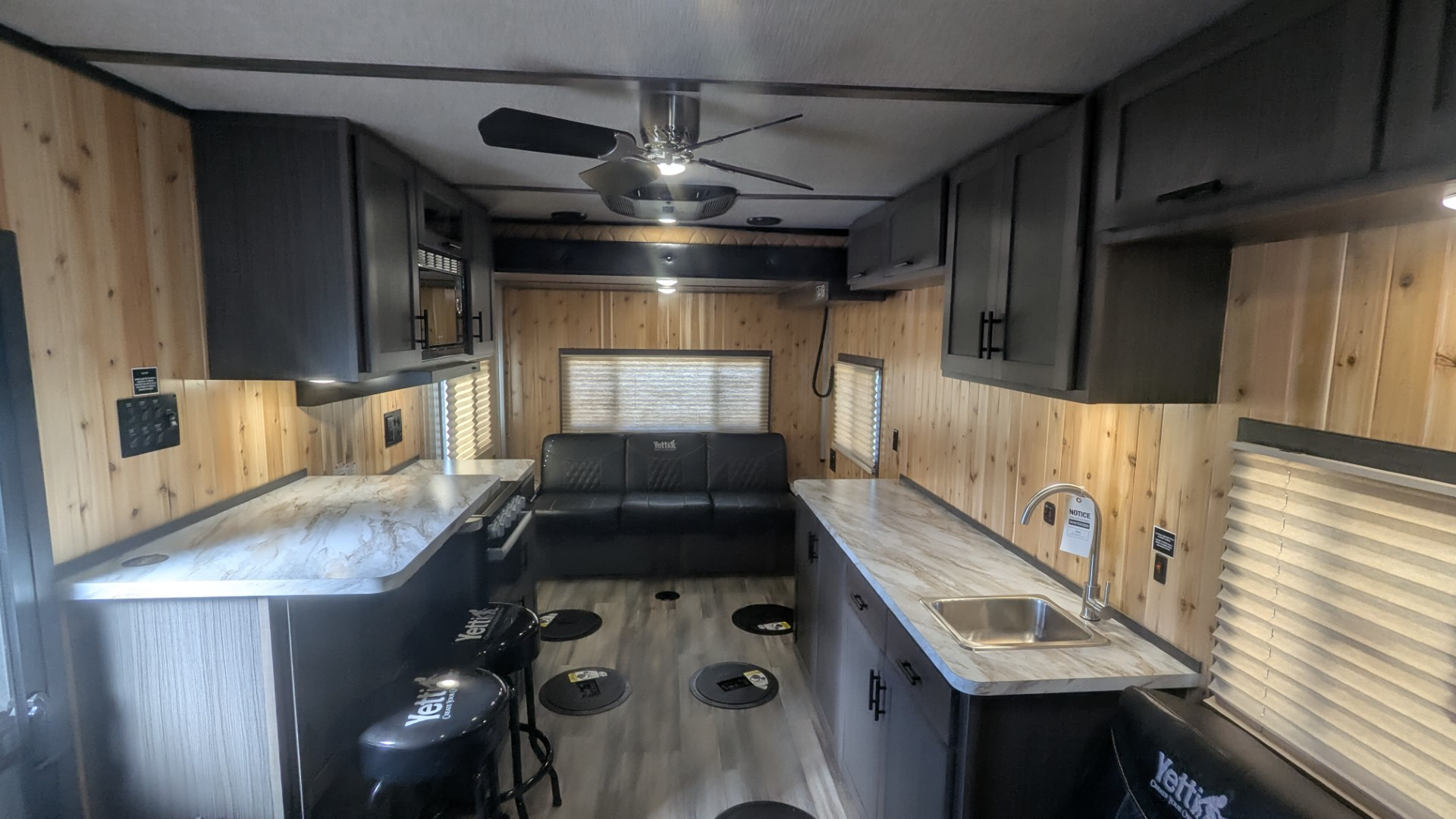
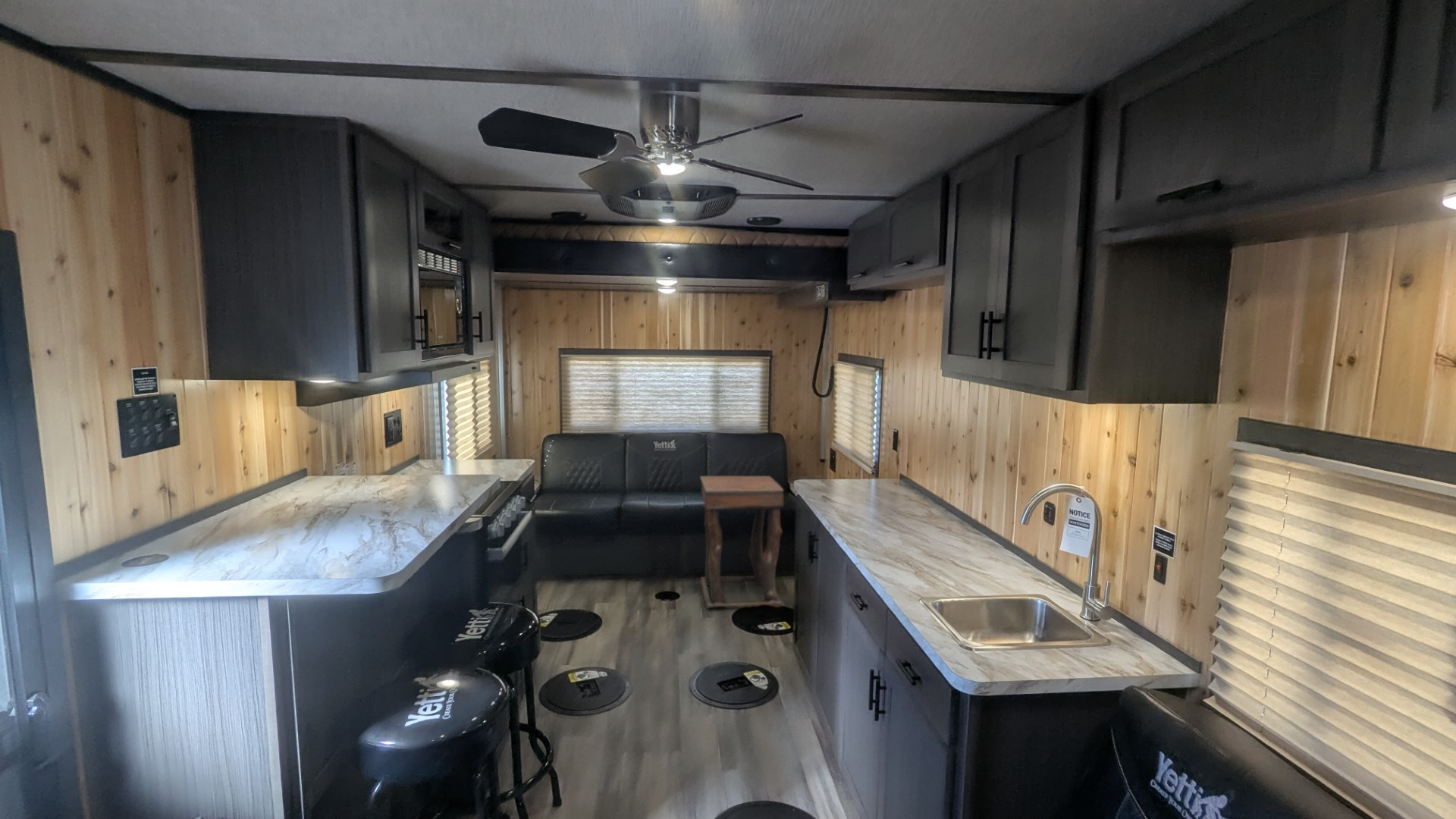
+ side table (751, 538)
